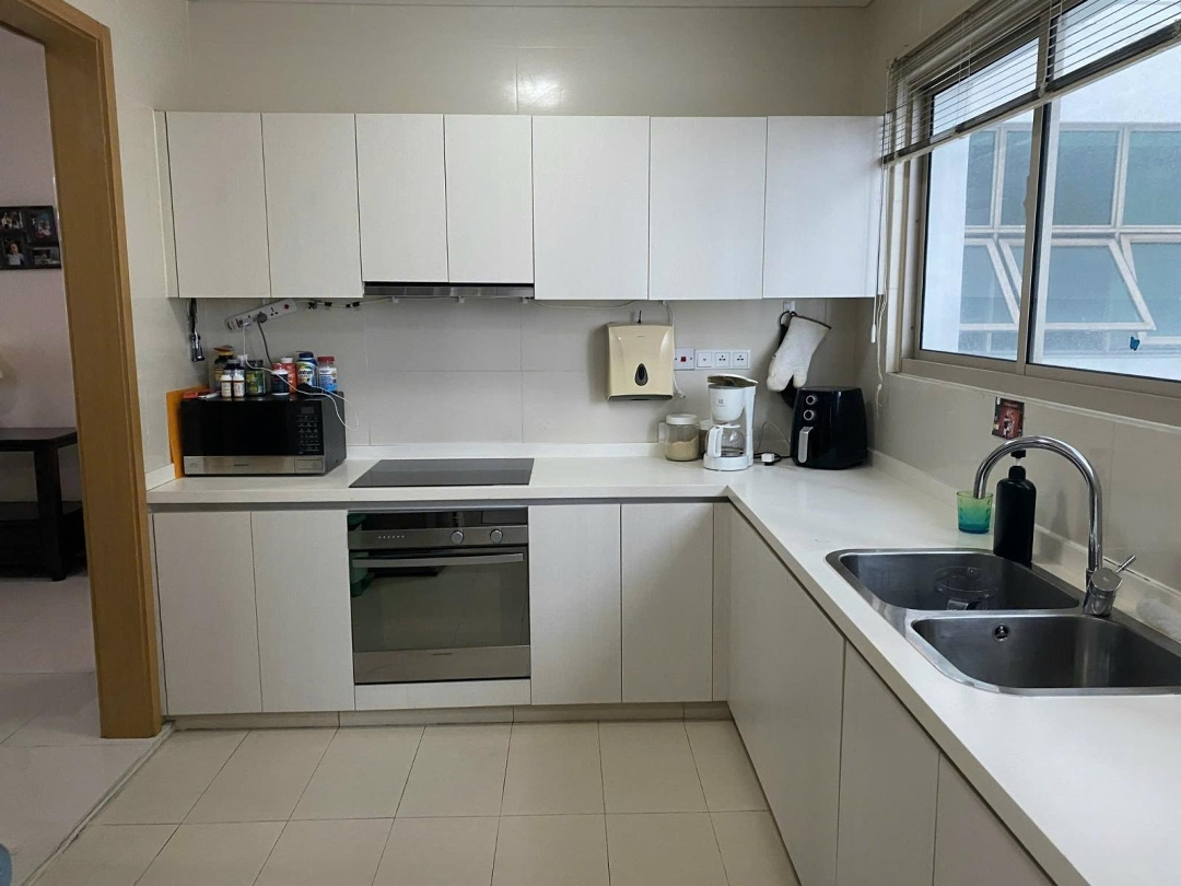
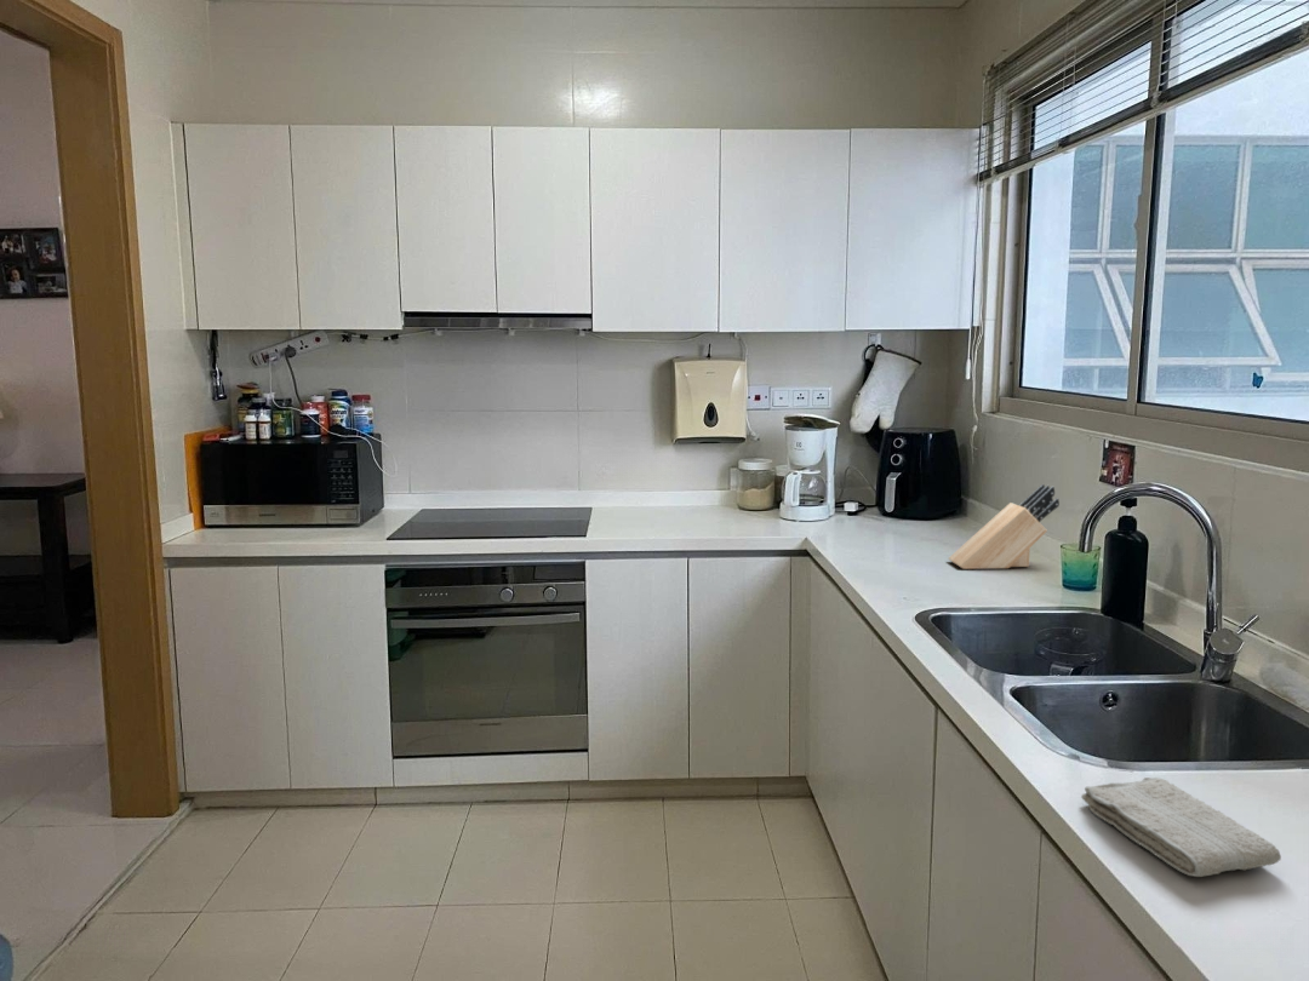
+ washcloth (1173, 821)
+ knife block (1005, 524)
